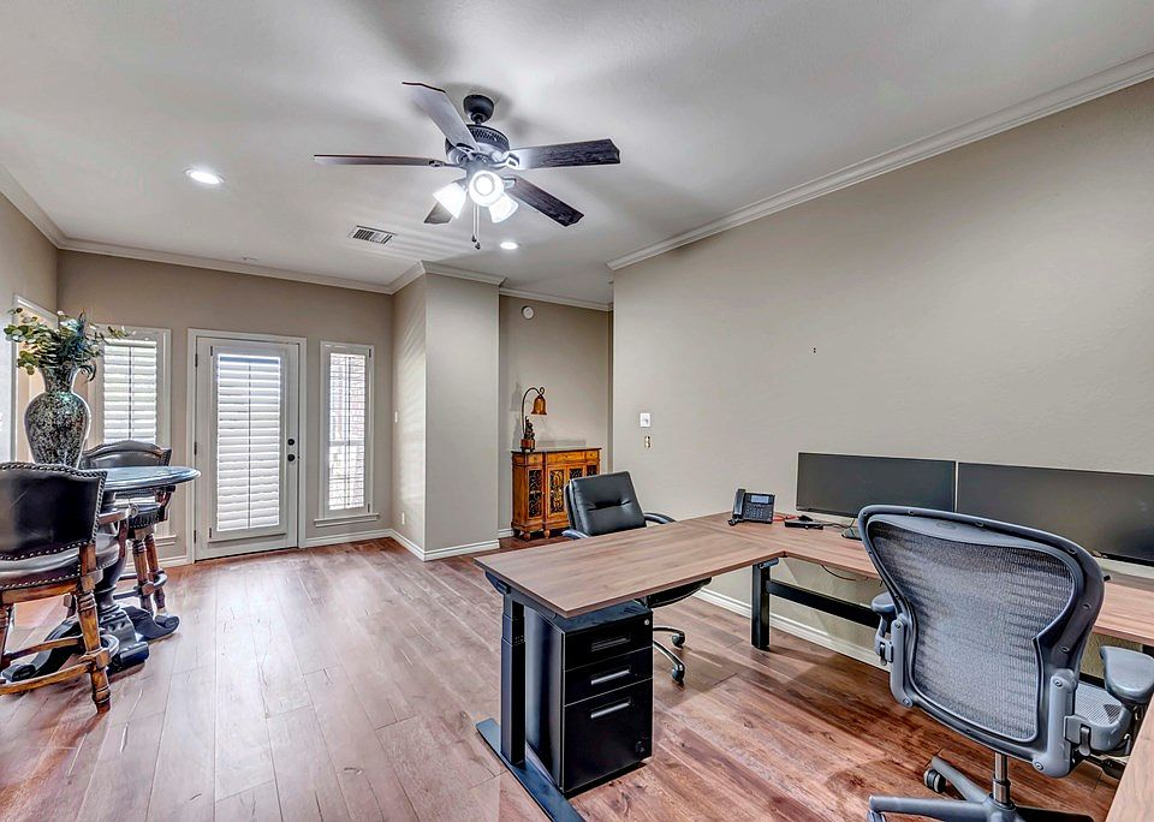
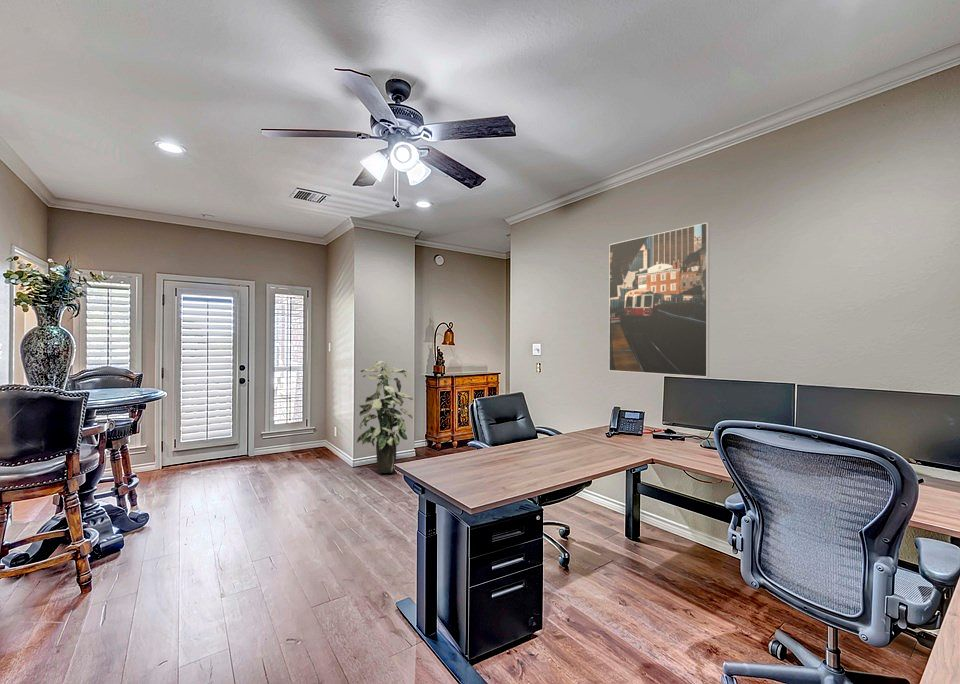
+ indoor plant (383, 415)
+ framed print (654, 304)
